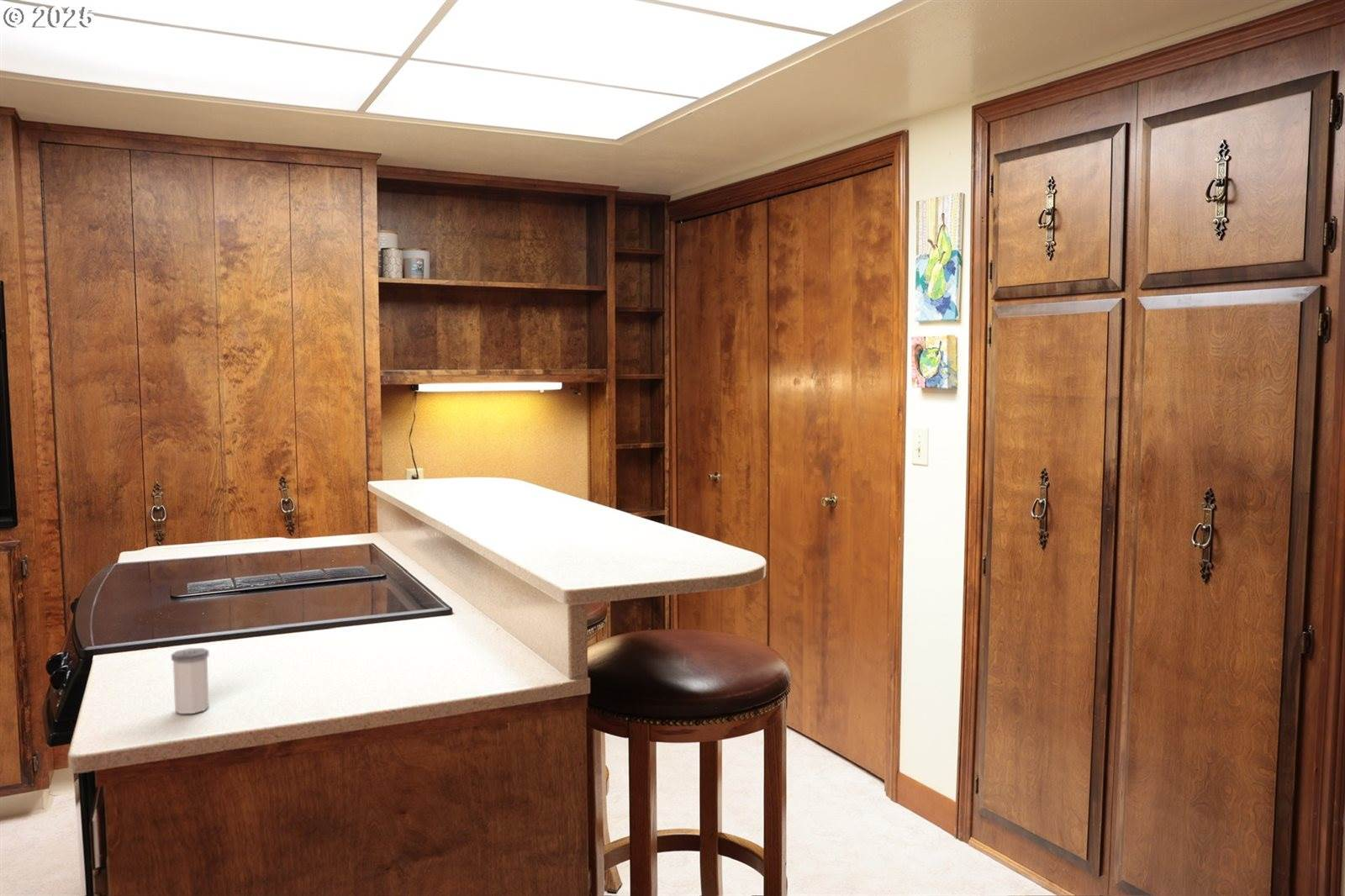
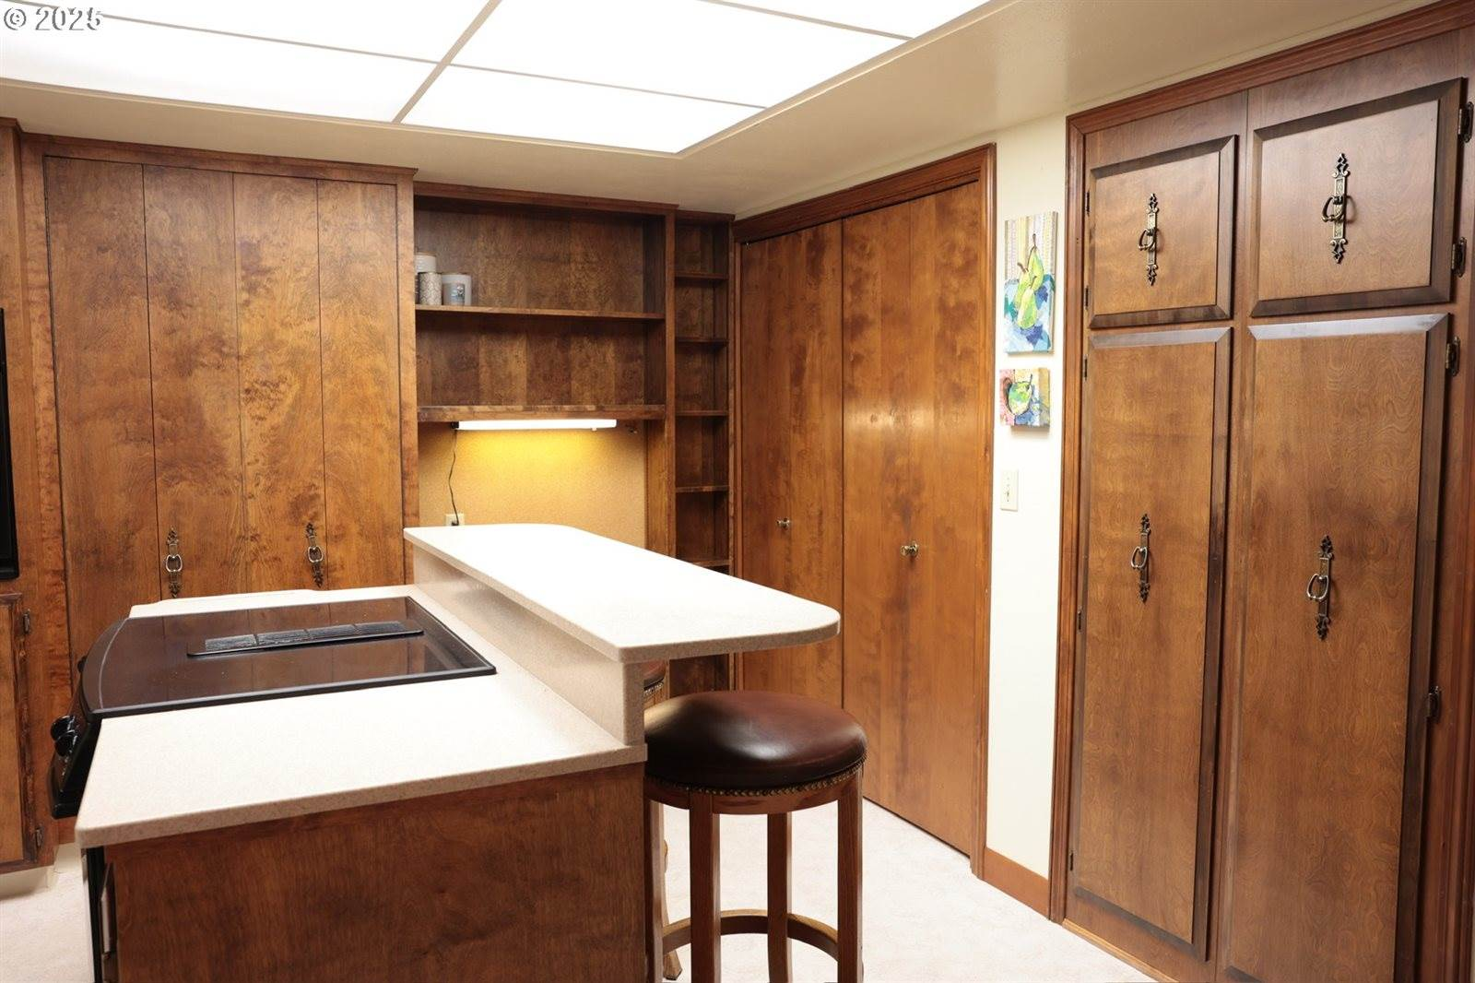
- salt shaker (191, 680)
